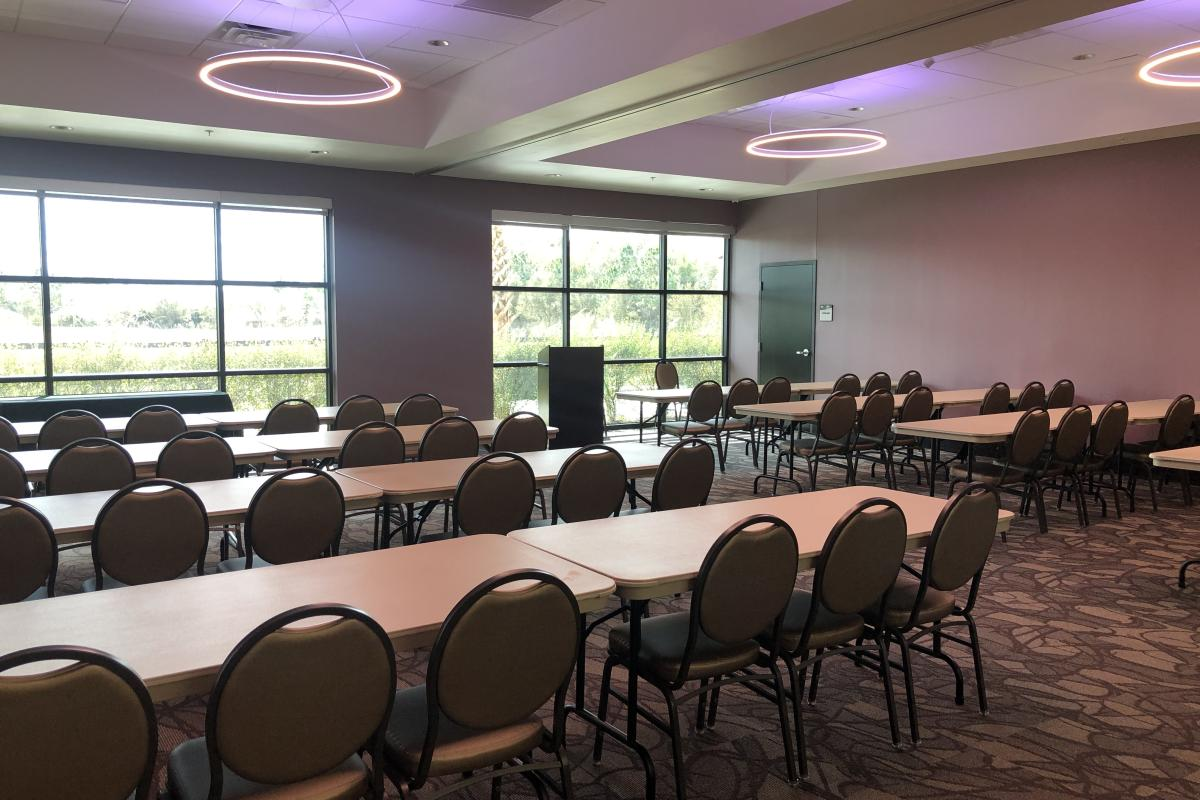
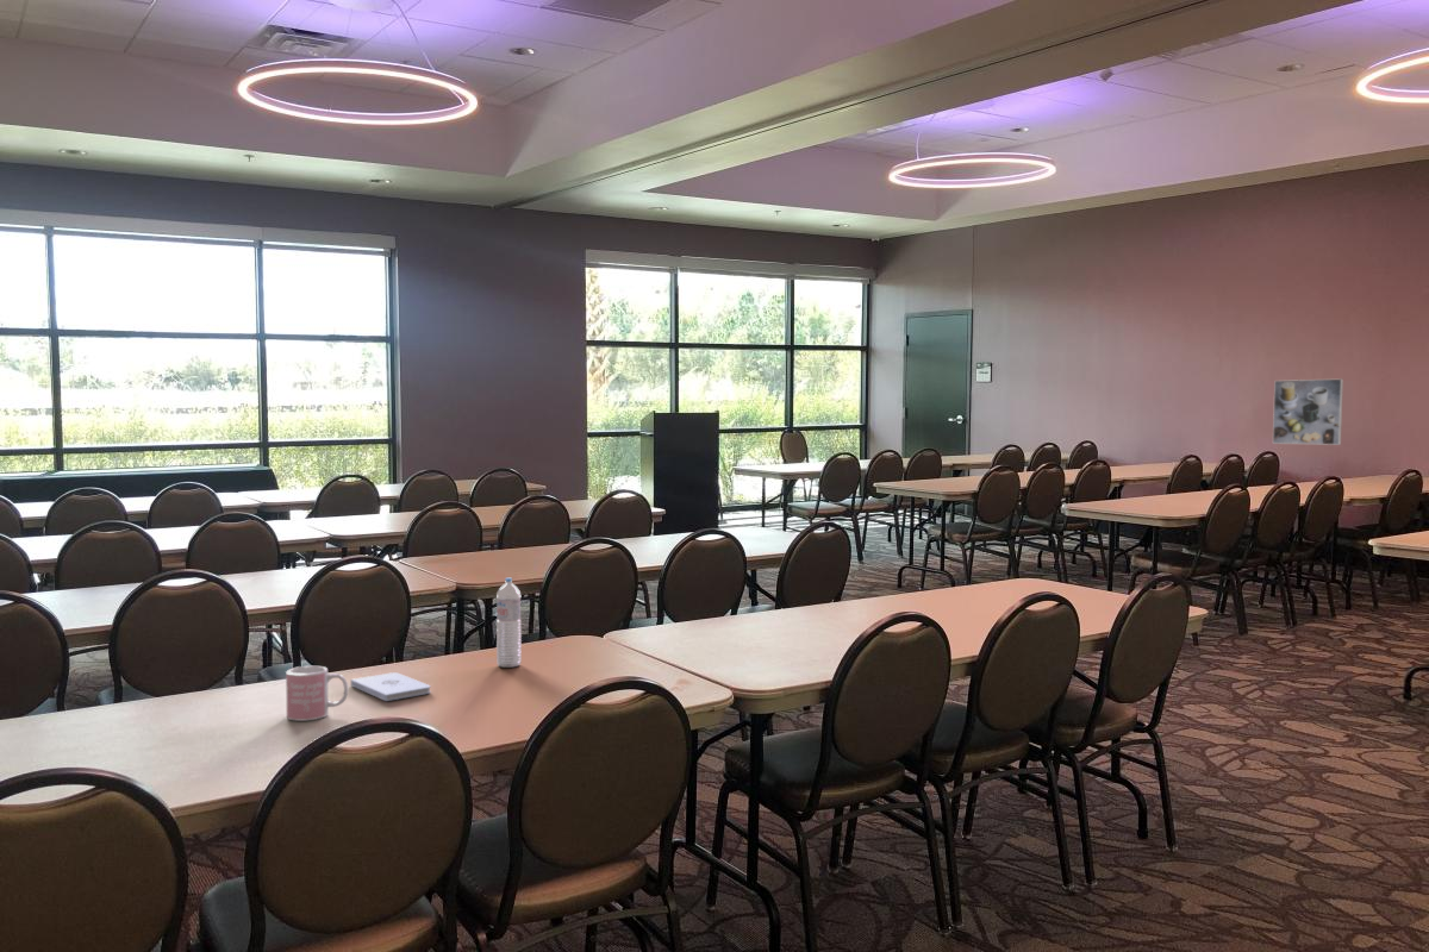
+ mug (314, 691)
+ notepad (391, 685)
+ water bottle (508, 621)
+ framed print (1306, 412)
